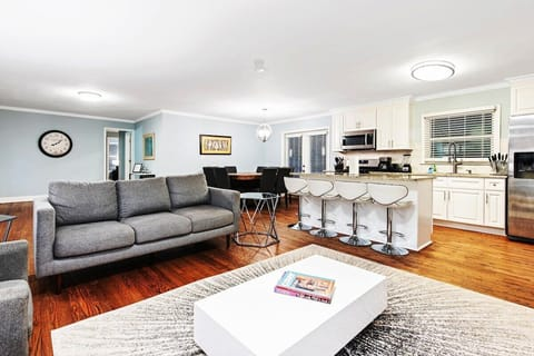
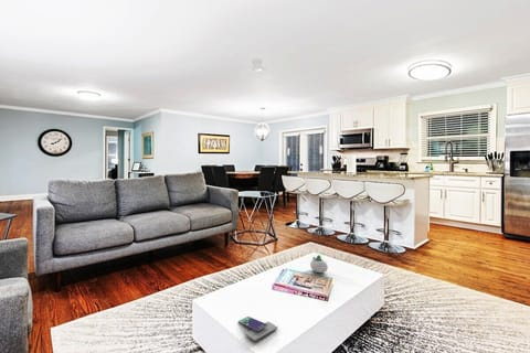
+ smartphone (254, 324)
+ succulent planter (318, 263)
